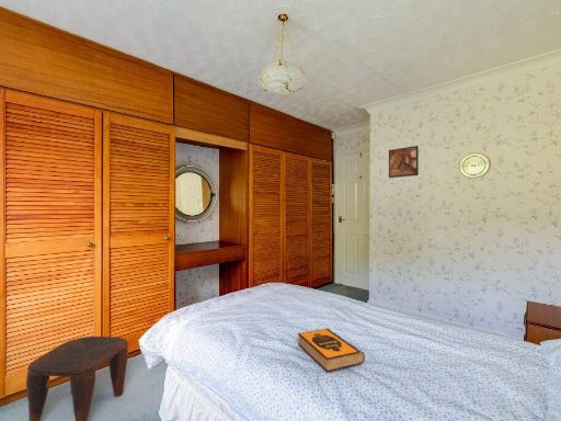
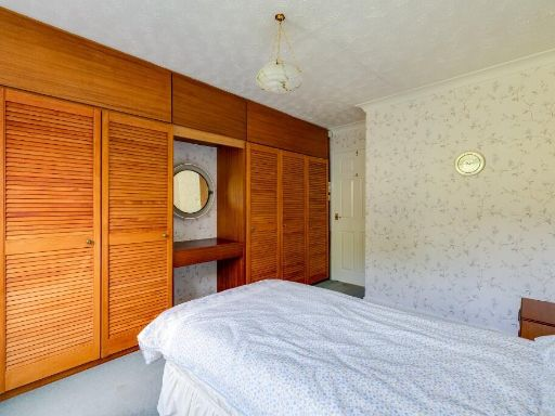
- stool (81, 379)
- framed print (402, 162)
- hardback book (329, 346)
